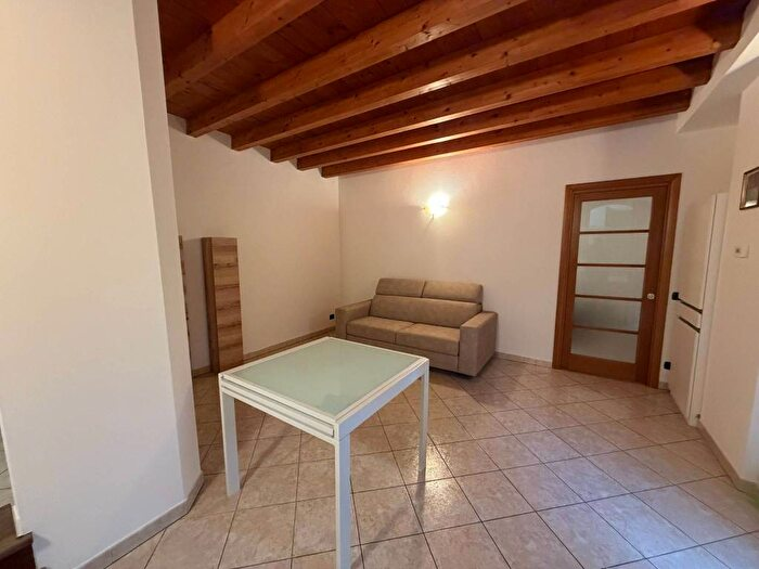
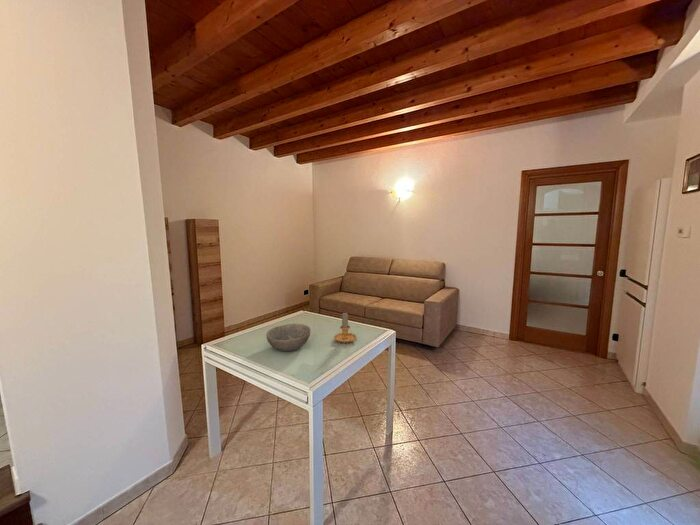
+ candle (346, 327)
+ bowl (289, 338)
